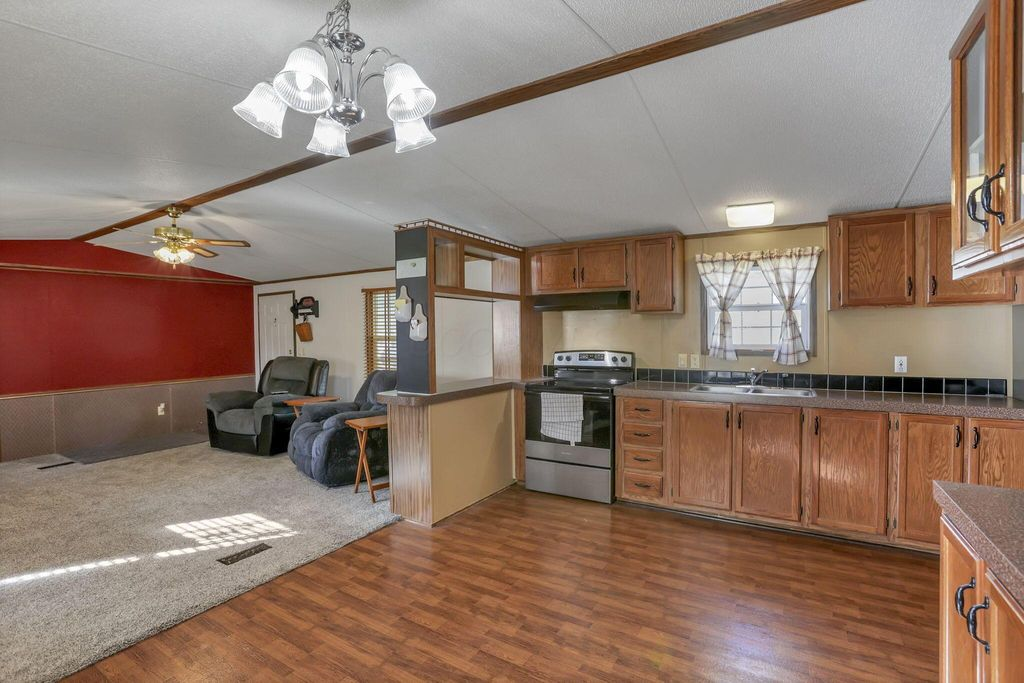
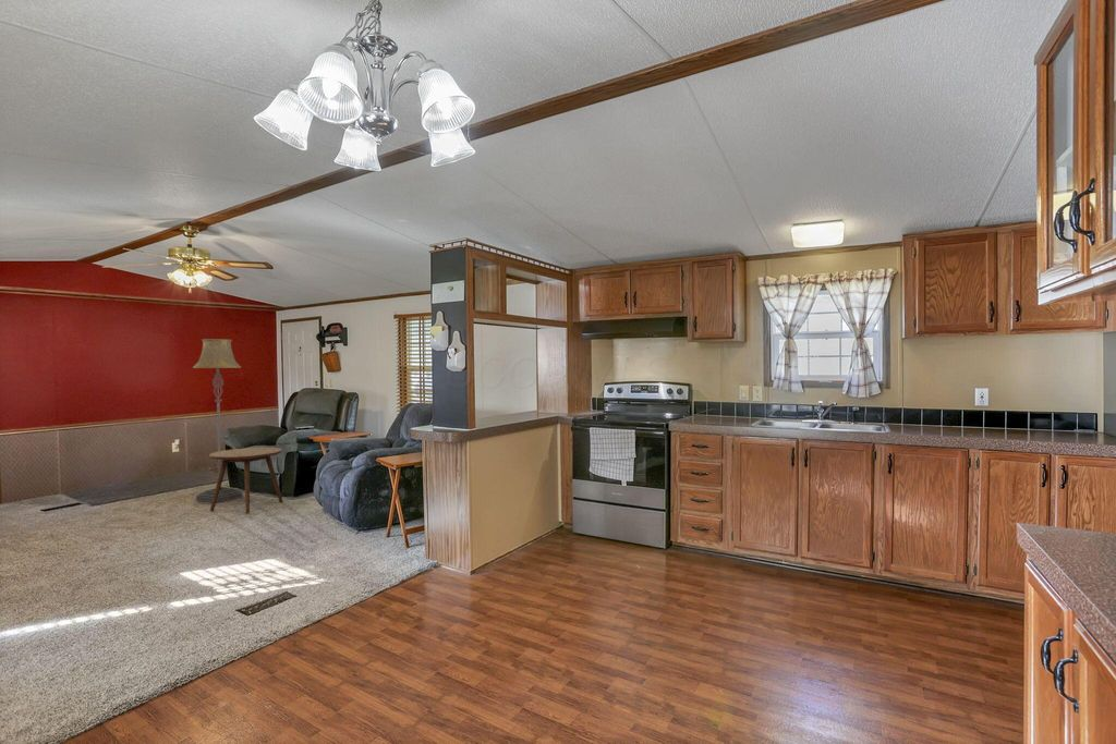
+ floor lamp (218, 418)
+ side table (246, 478)
